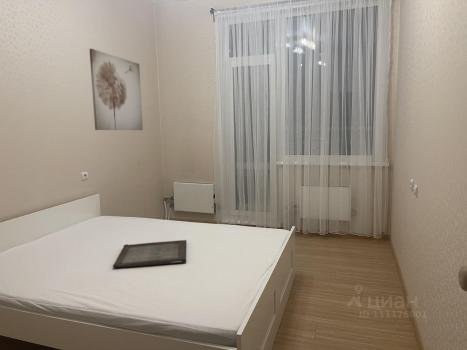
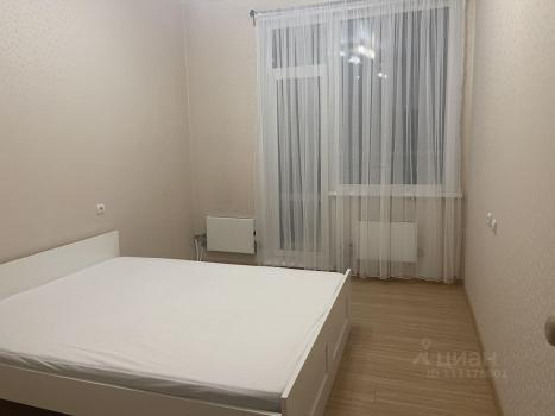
- serving tray (153, 252)
- wall art (119, 94)
